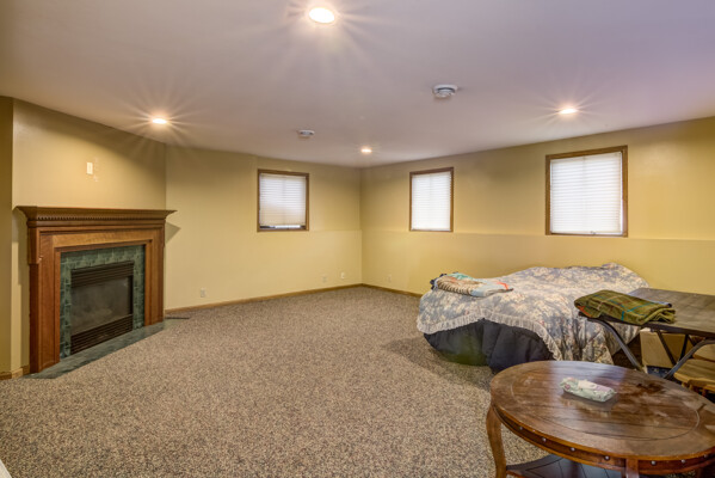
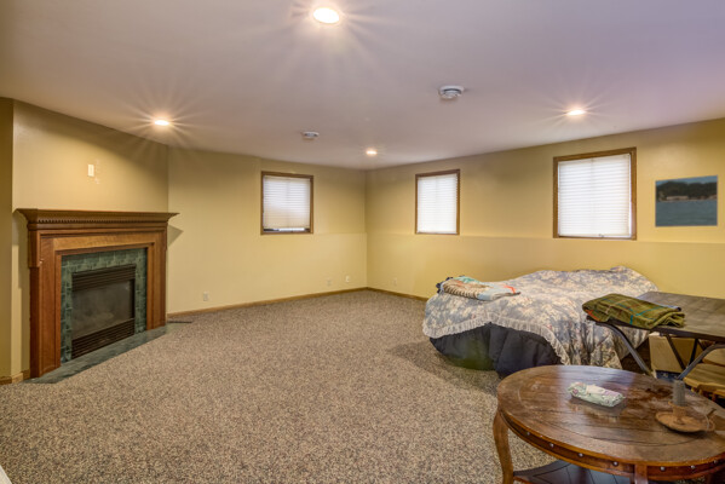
+ candle (684, 404)
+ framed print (685, 202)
